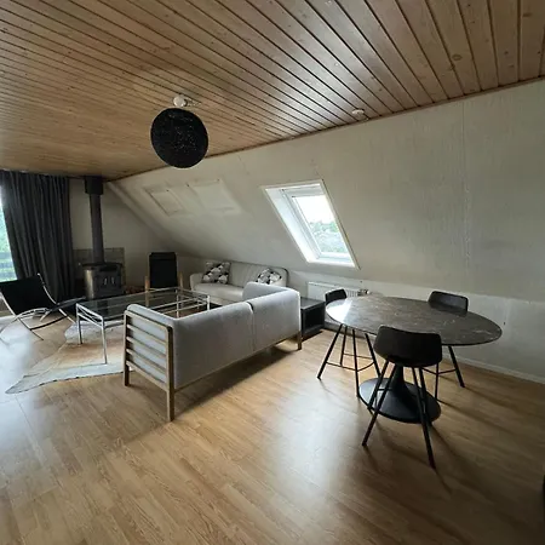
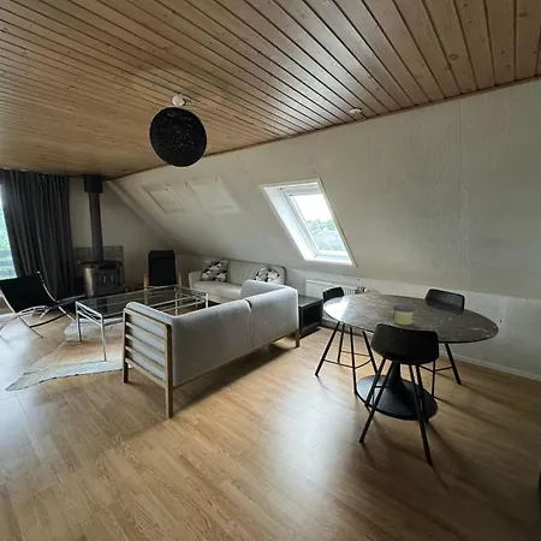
+ candle (403, 315)
